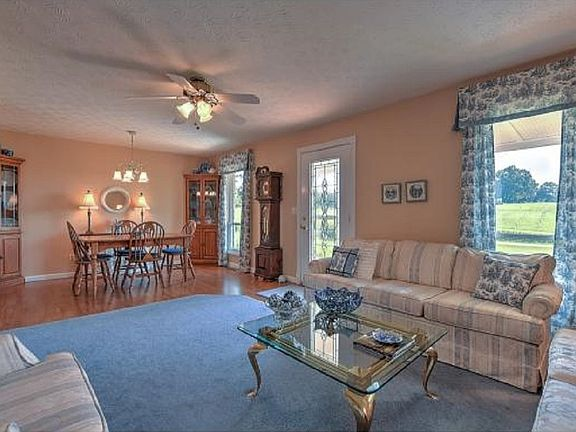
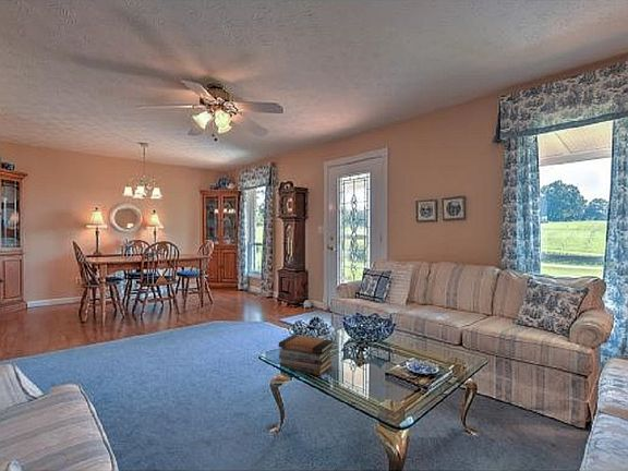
+ book stack (305, 353)
